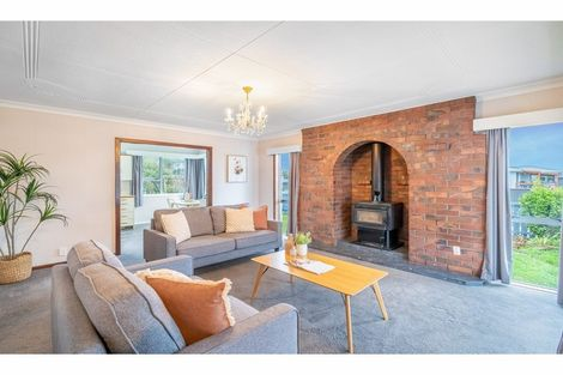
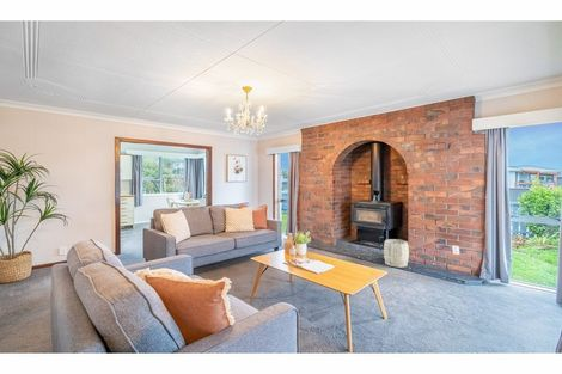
+ woven basket (396, 252)
